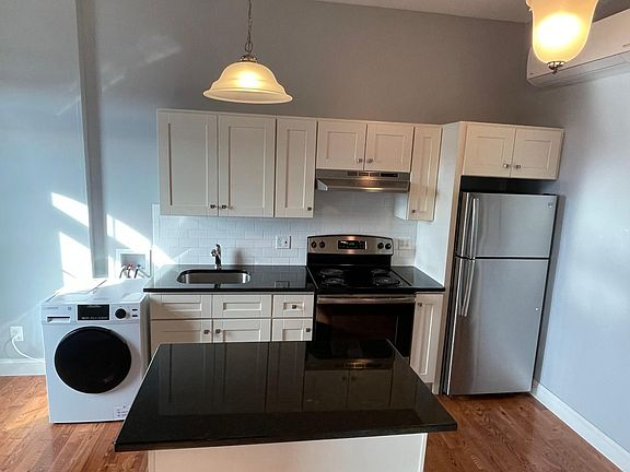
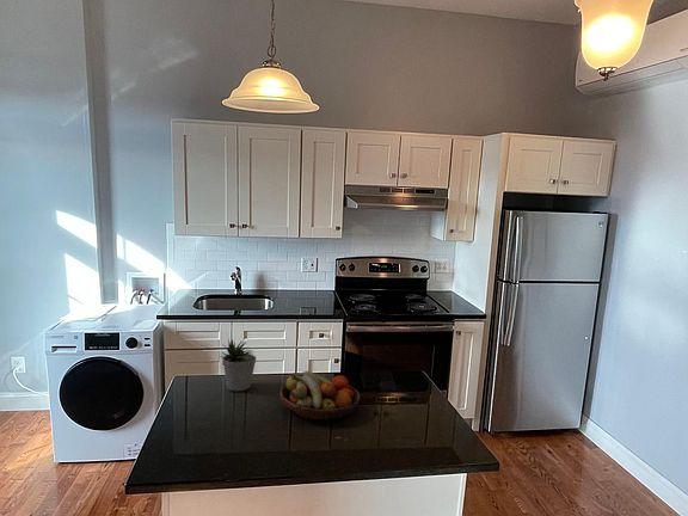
+ potted plant (238, 362)
+ fruit bowl (320, 389)
